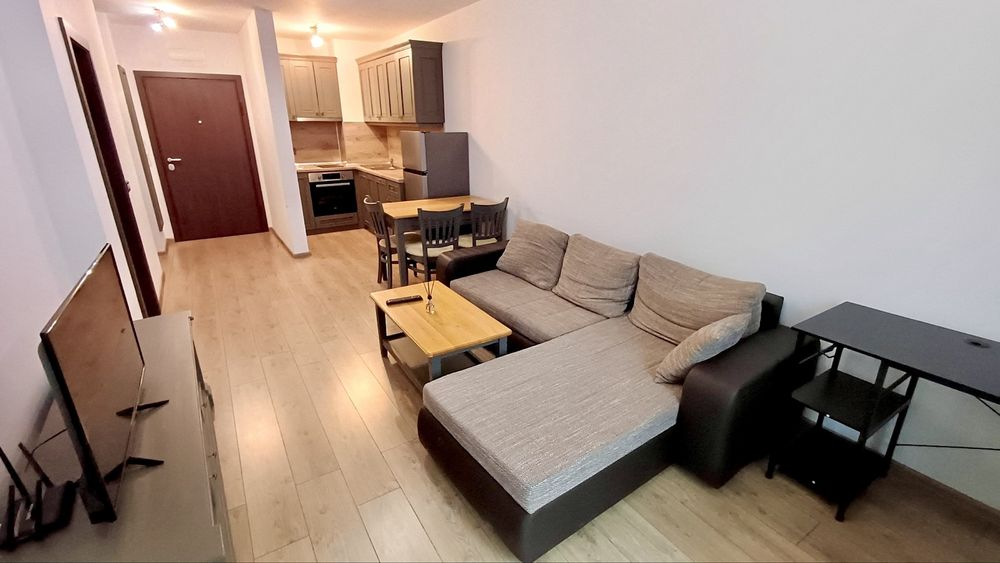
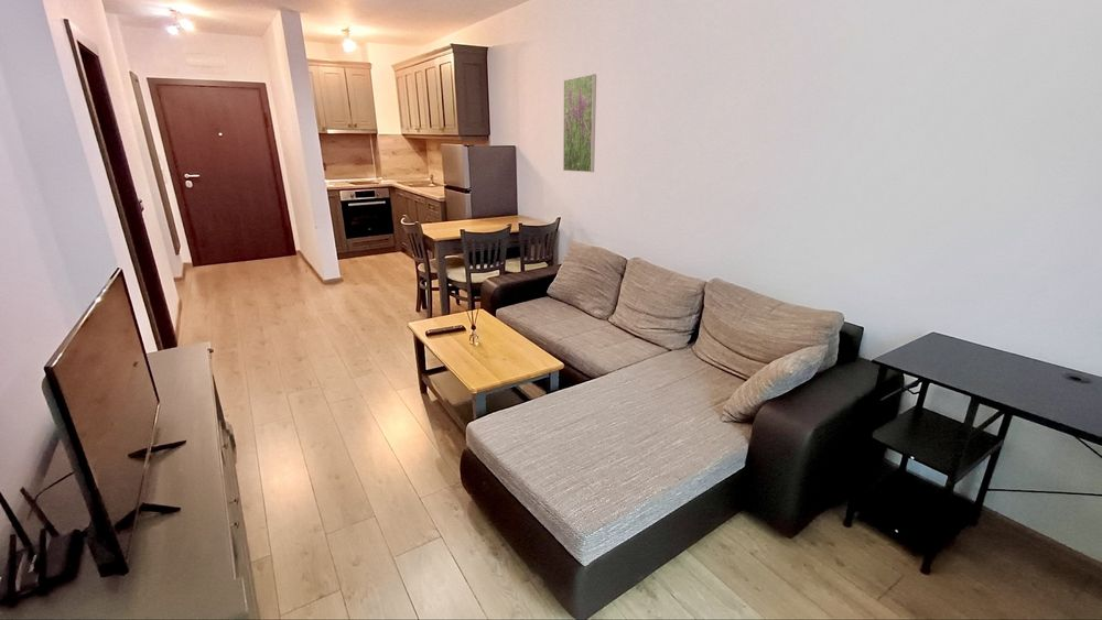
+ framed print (579, 126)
